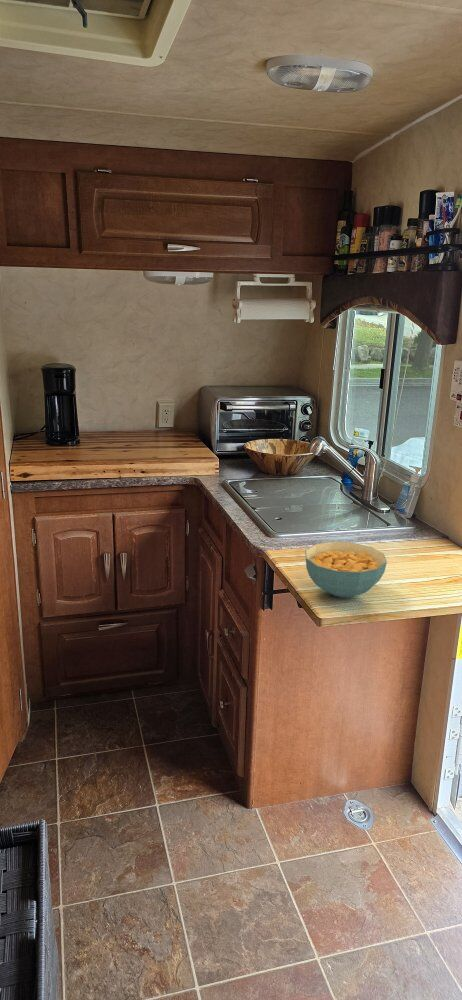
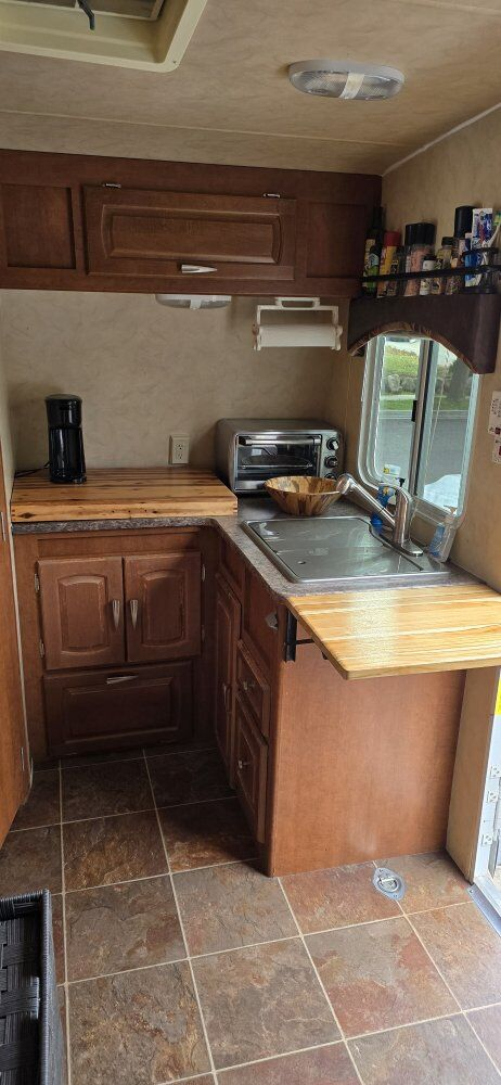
- cereal bowl (343, 574)
